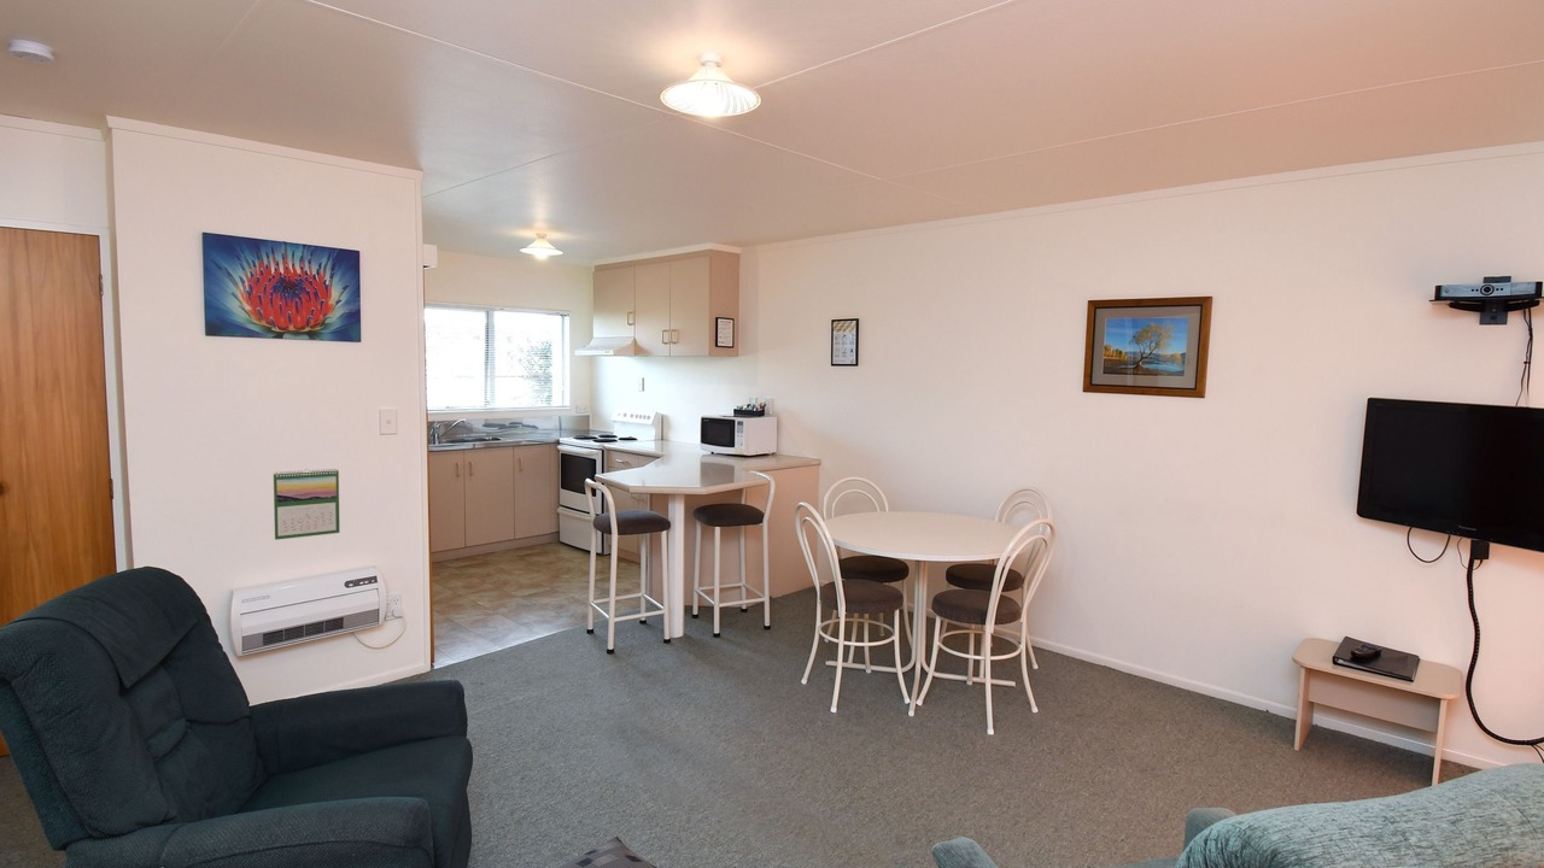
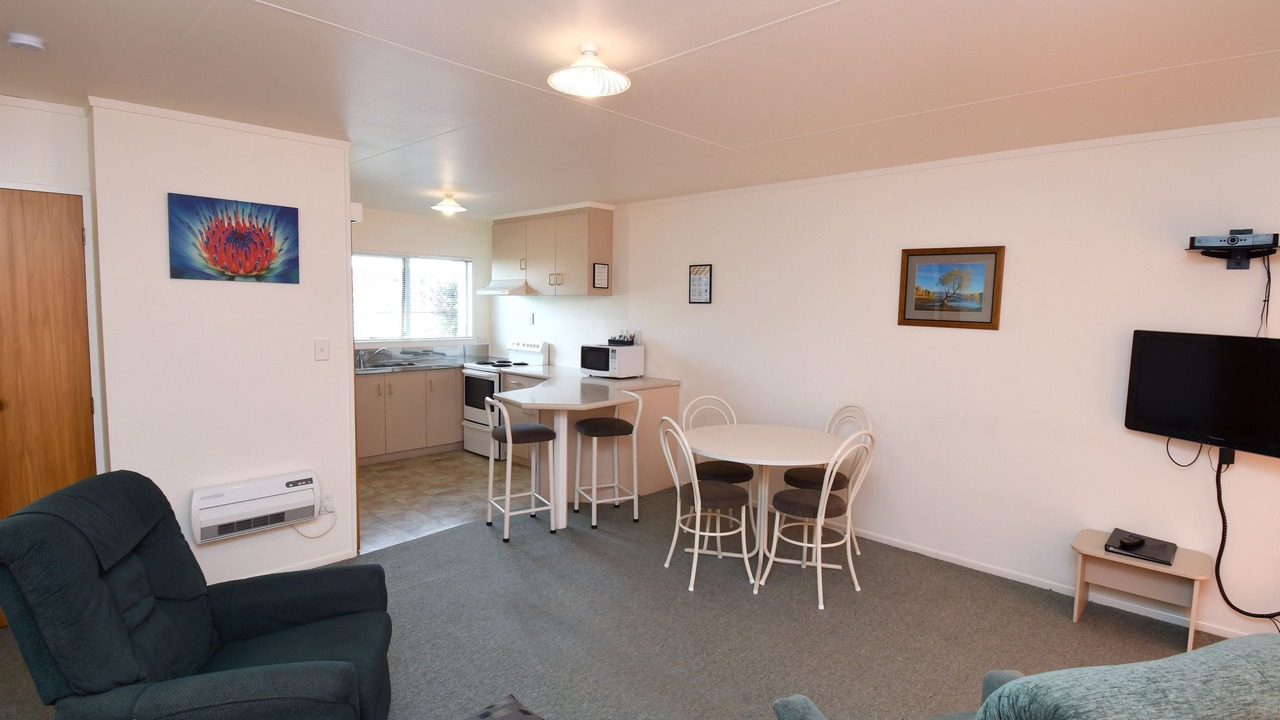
- calendar (306, 503)
